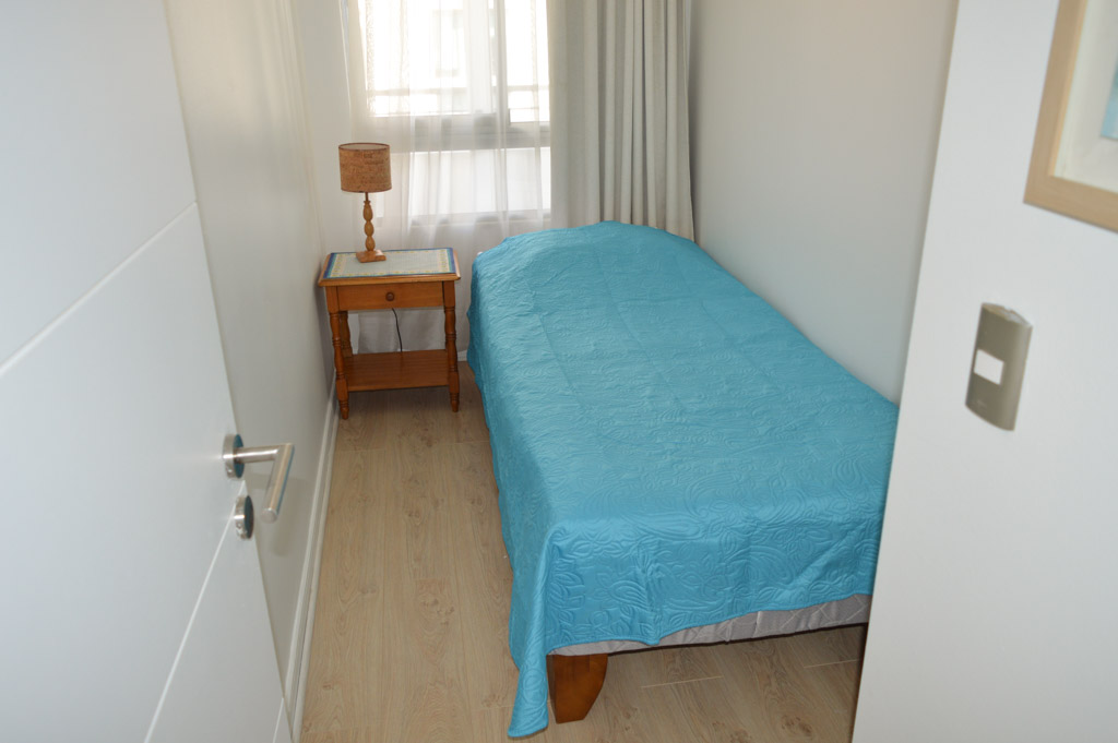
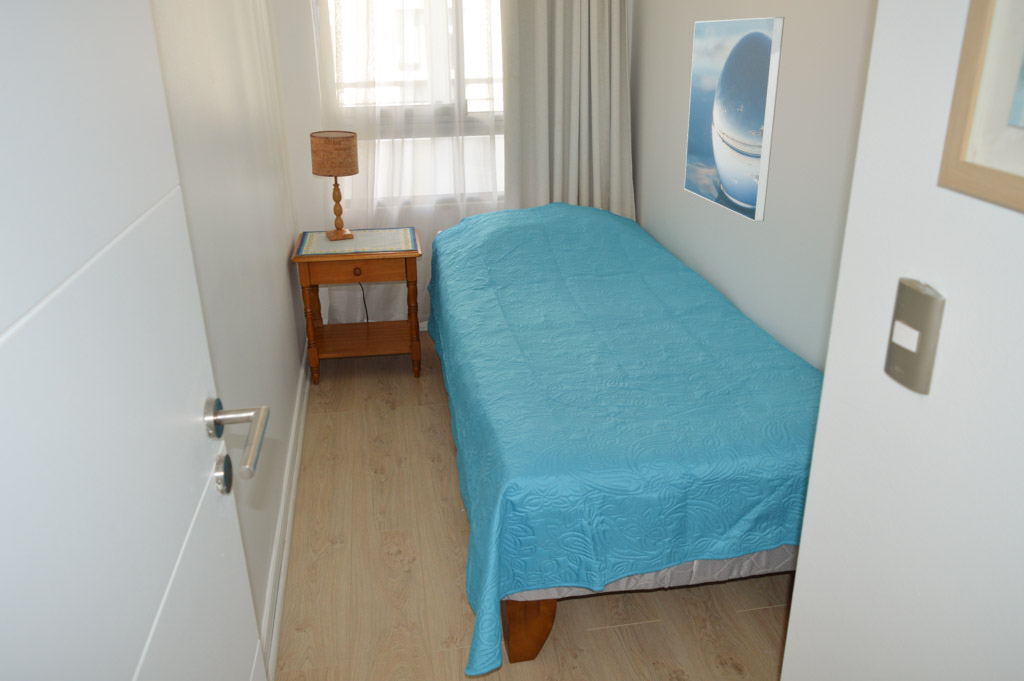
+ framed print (727, 115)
